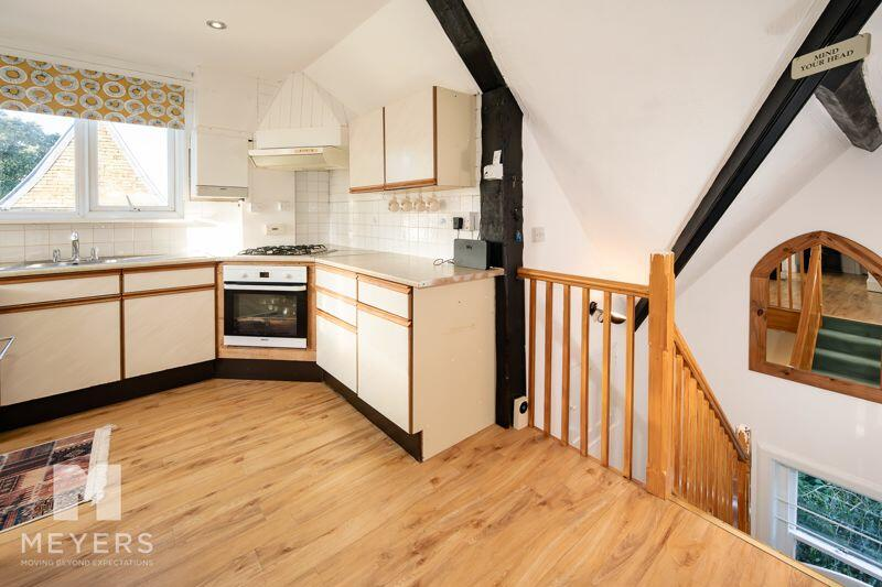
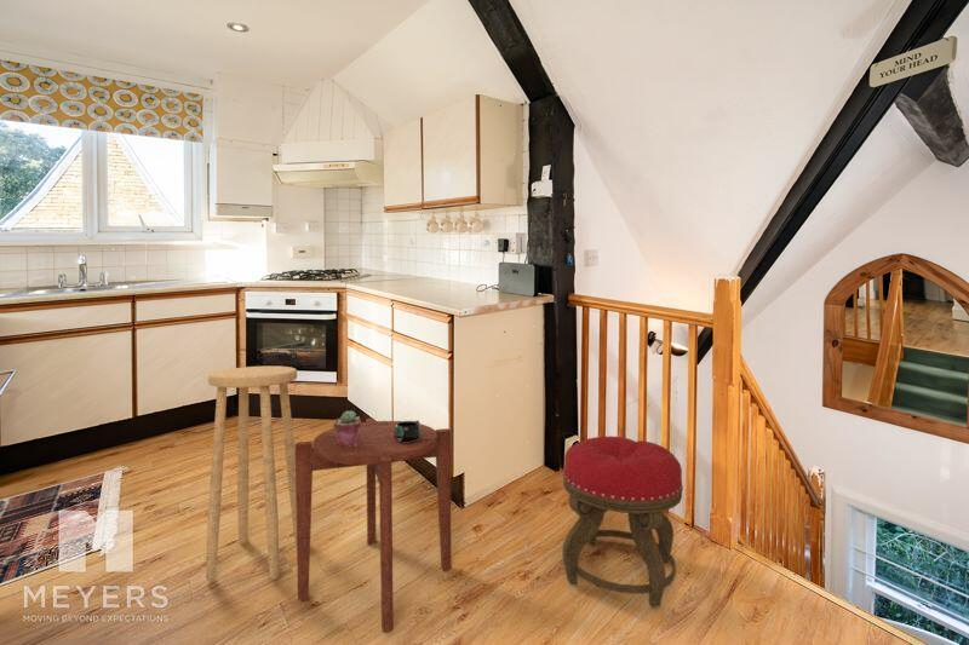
+ stool (263, 466)
+ potted succulent (346, 427)
+ stool (620, 509)
+ mug (409, 430)
+ side table (374, 509)
